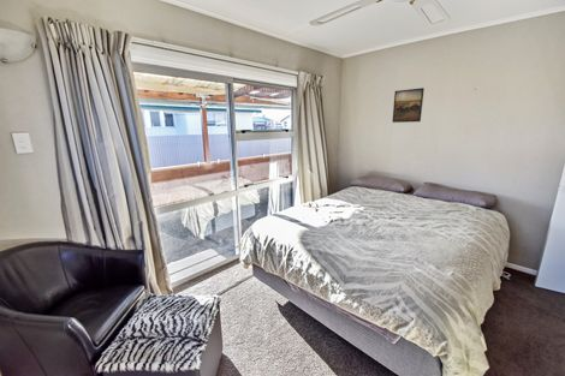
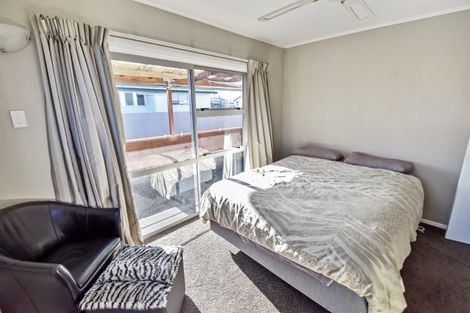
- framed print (406, 106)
